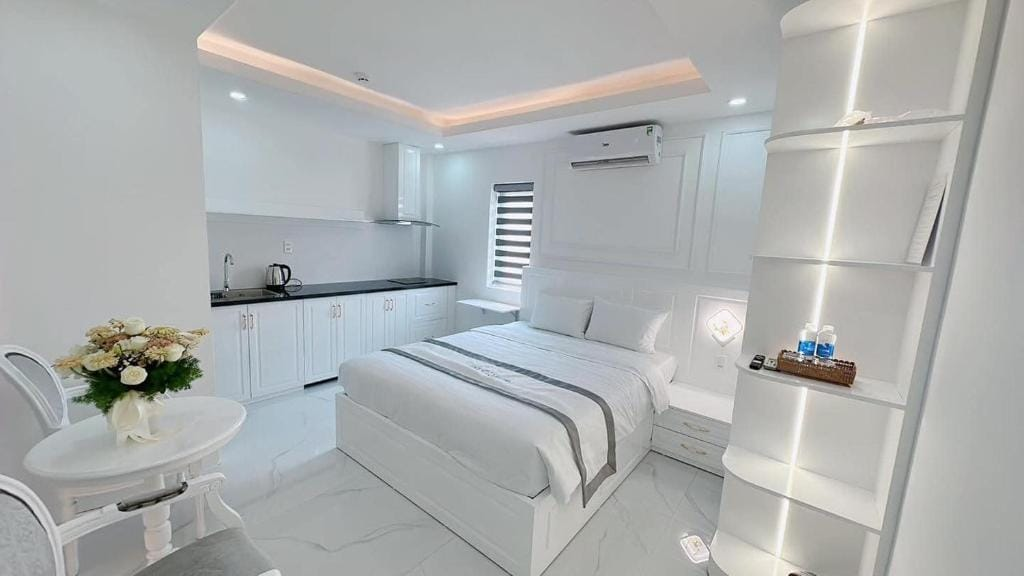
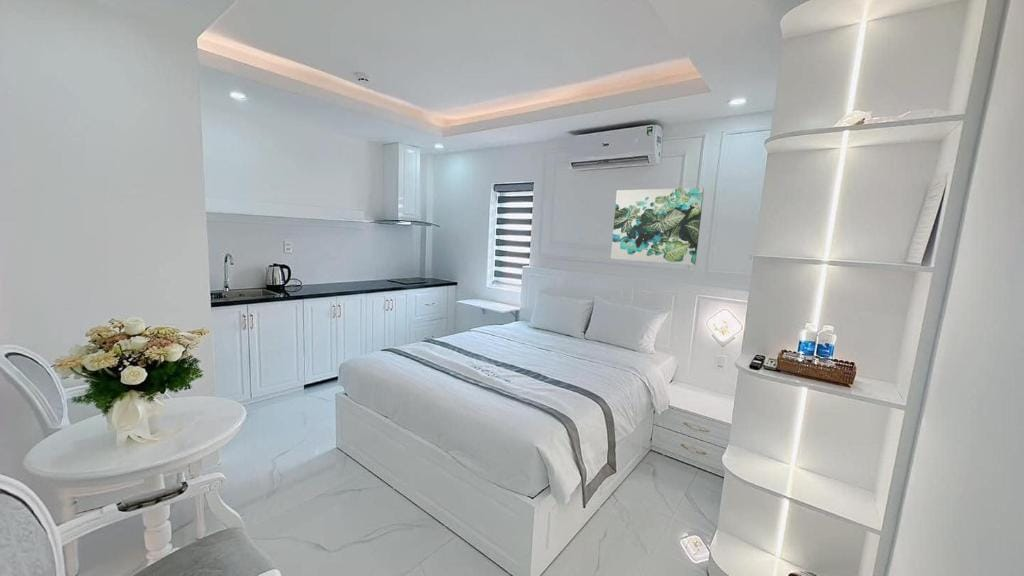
+ wall art (654, 226)
